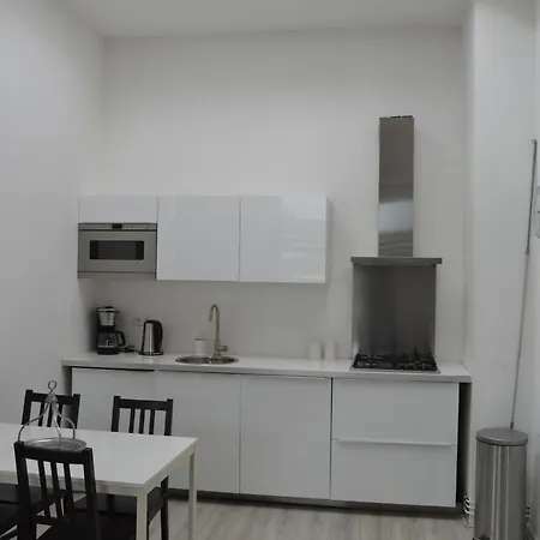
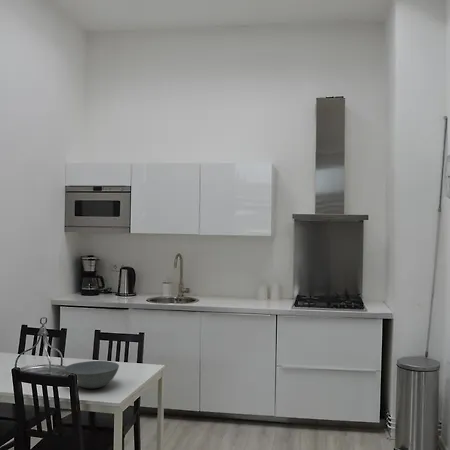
+ bowl (91, 375)
